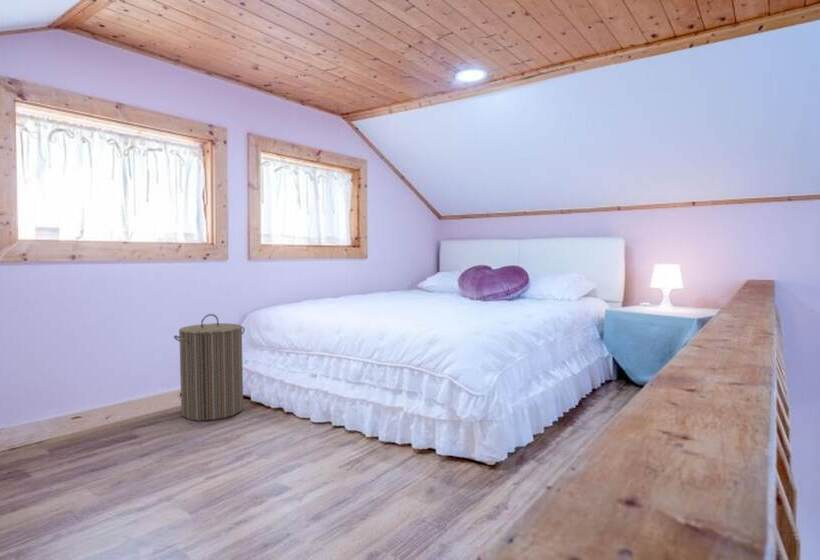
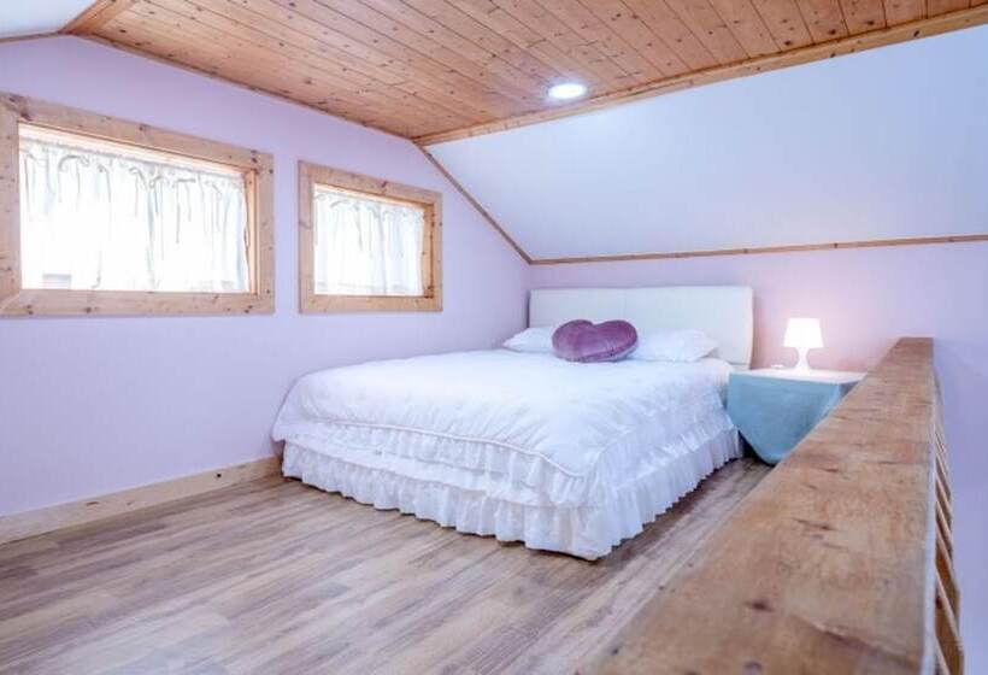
- laundry hamper (212, 362)
